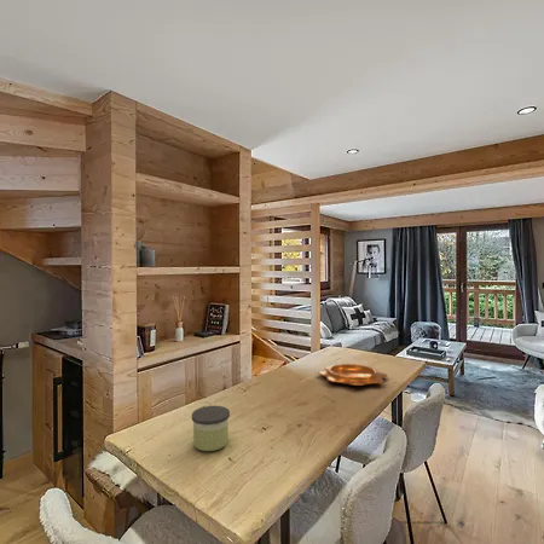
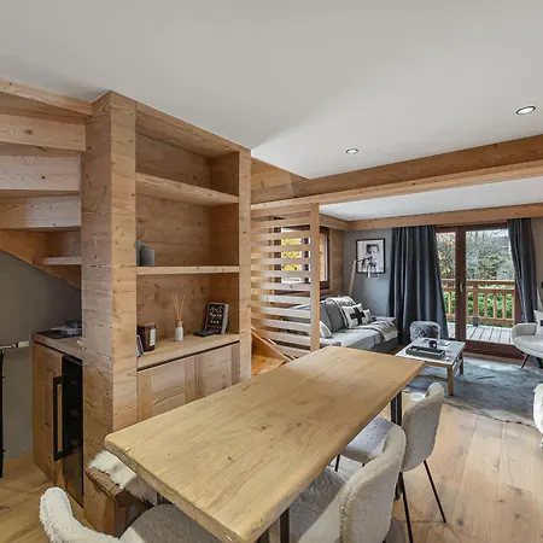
- decorative bowl (352, 374)
- candle (210, 428)
